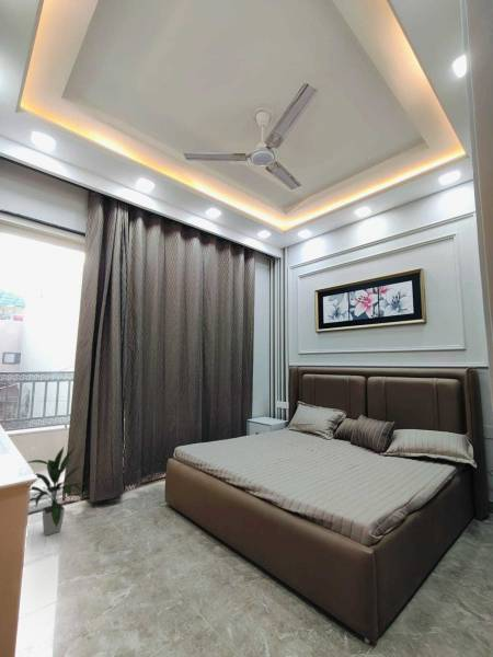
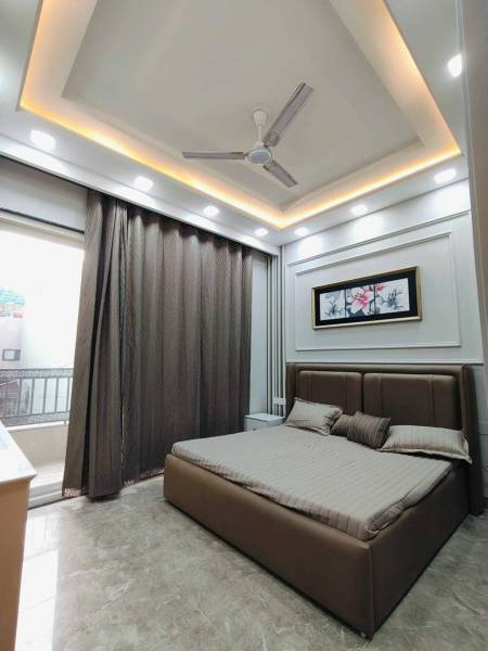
- indoor plant (54, 489)
